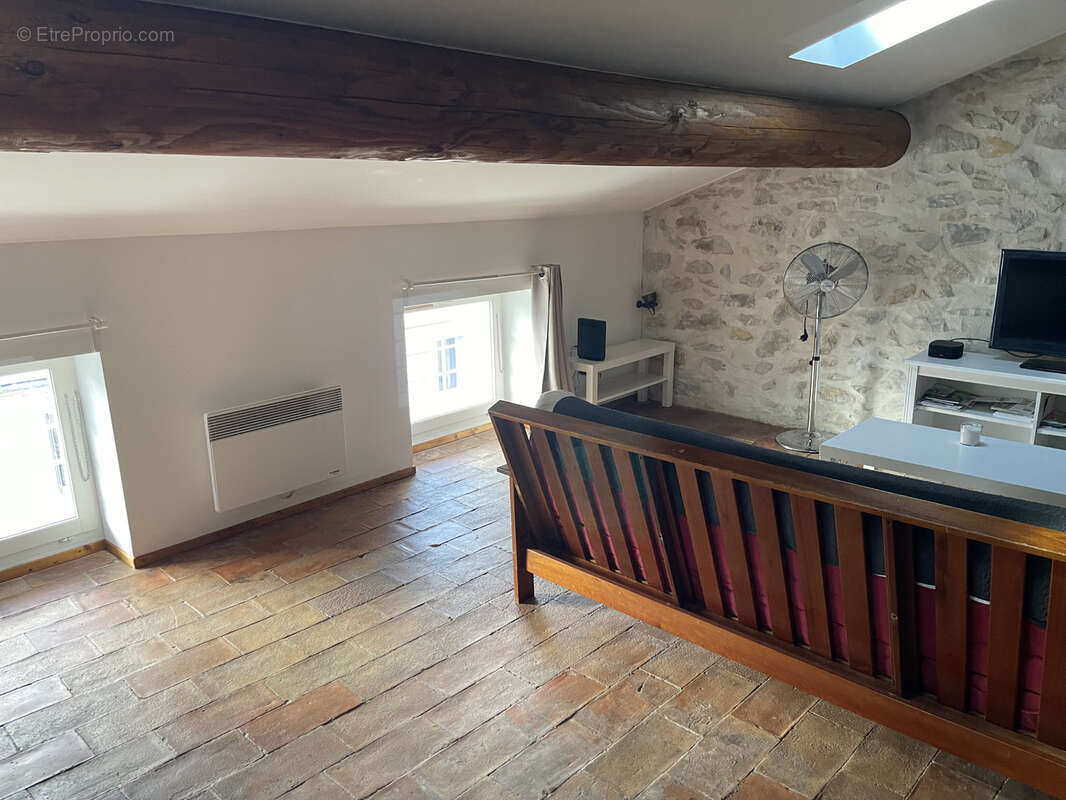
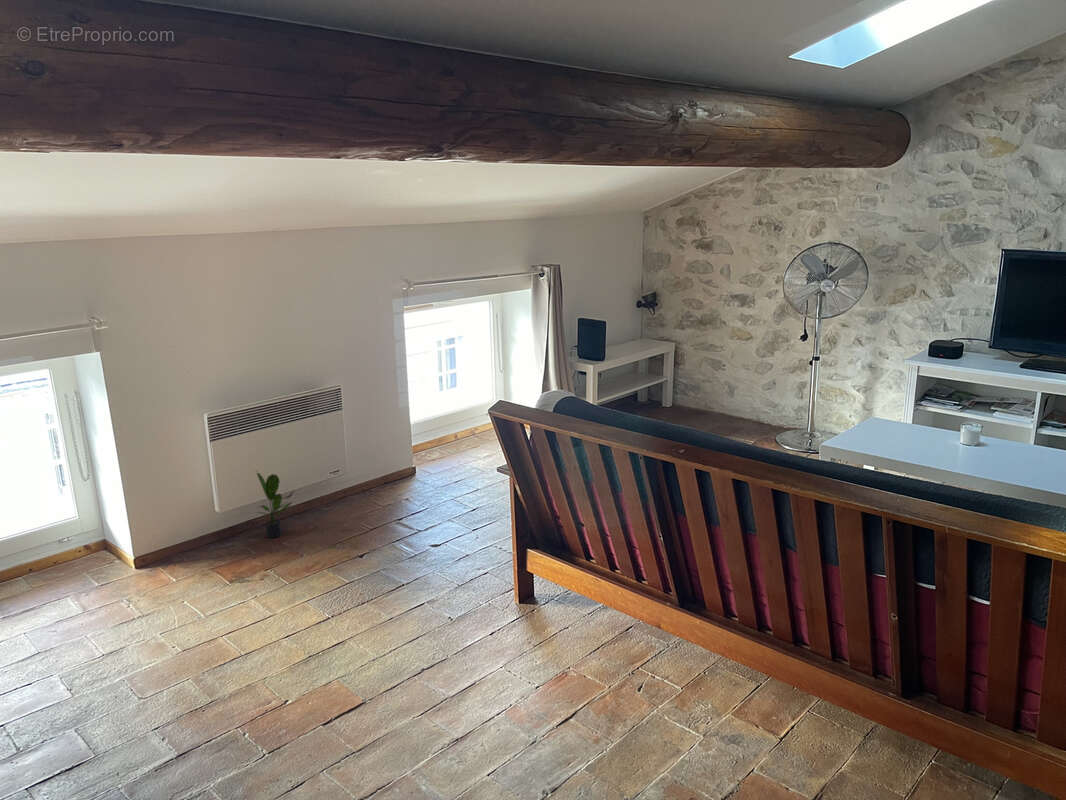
+ potted plant (274, 503)
